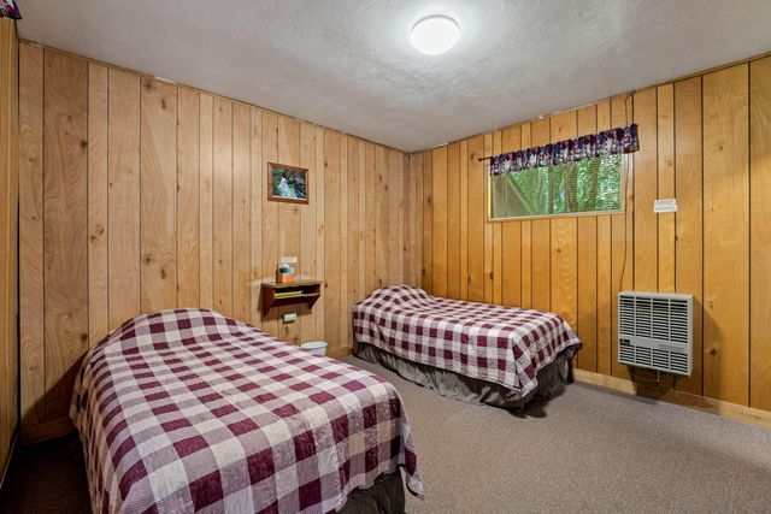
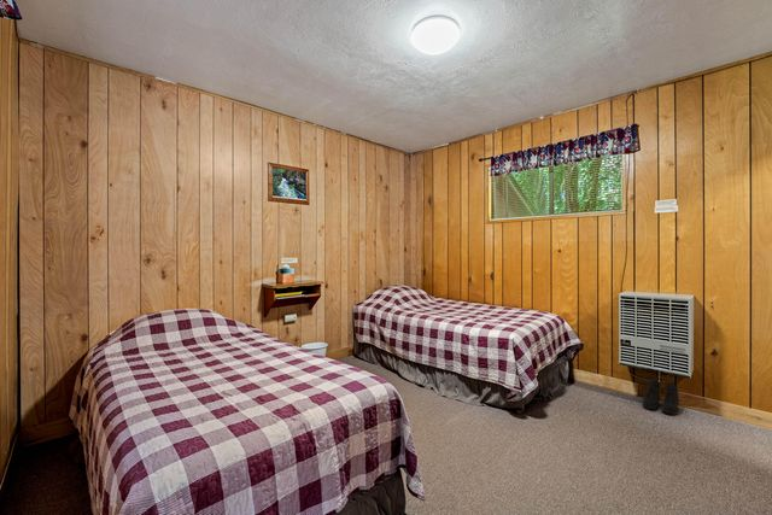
+ boots (659, 394)
